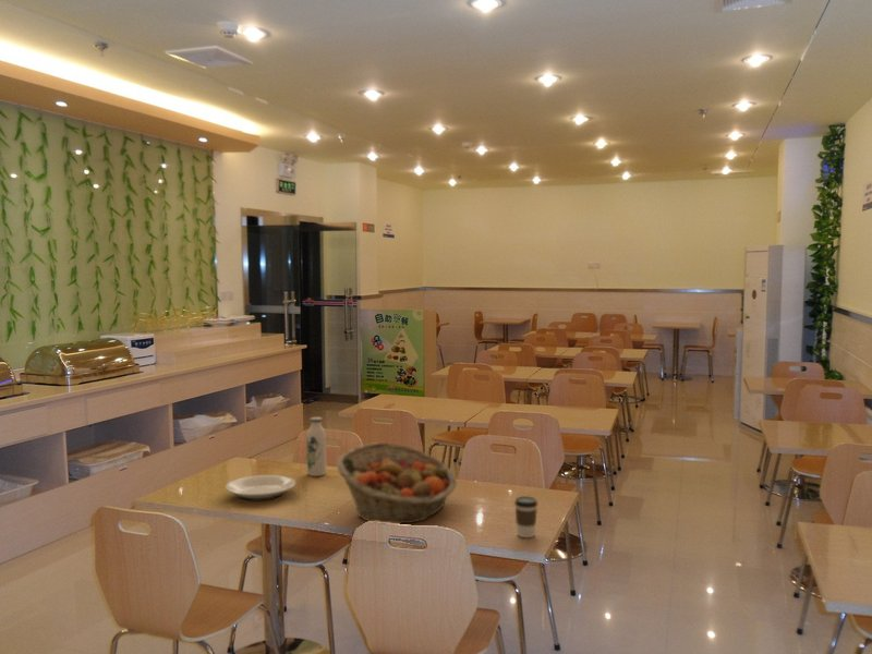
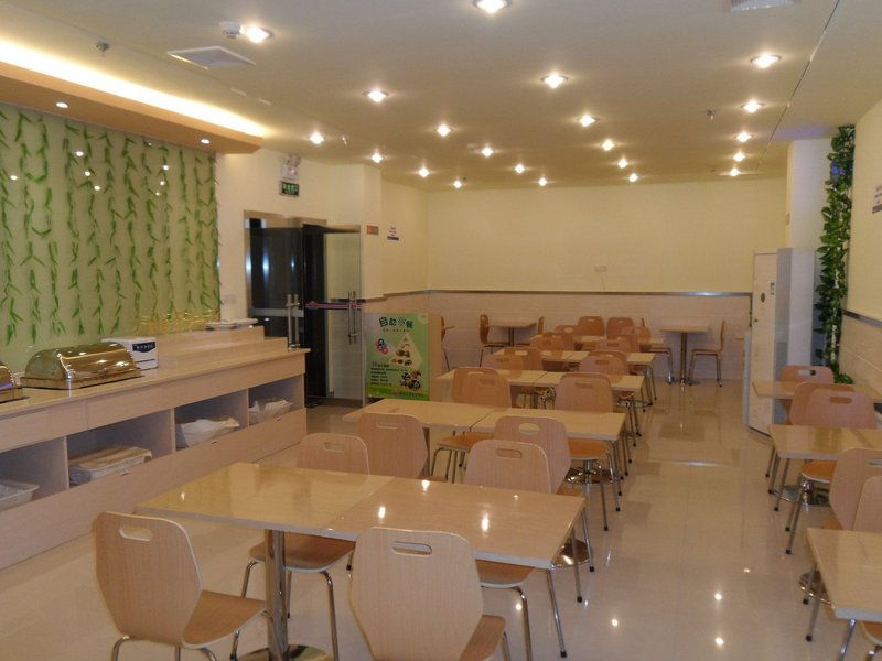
- fruit basket (397, 481)
- plate (261, 488)
- coffee cup (525, 517)
- water bottle (316, 446)
